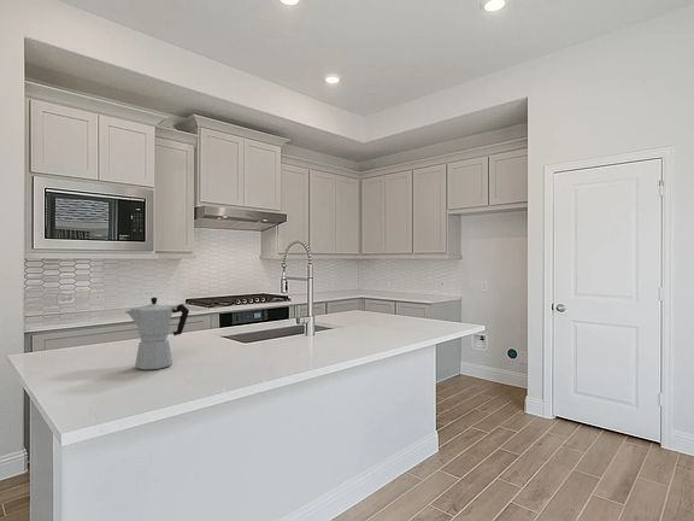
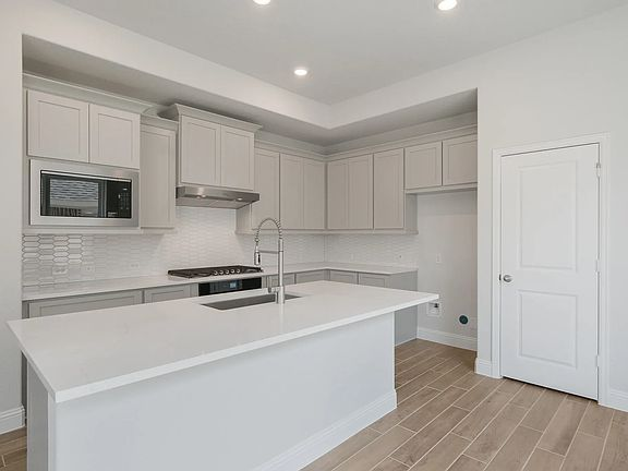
- moka pot (158, 330)
